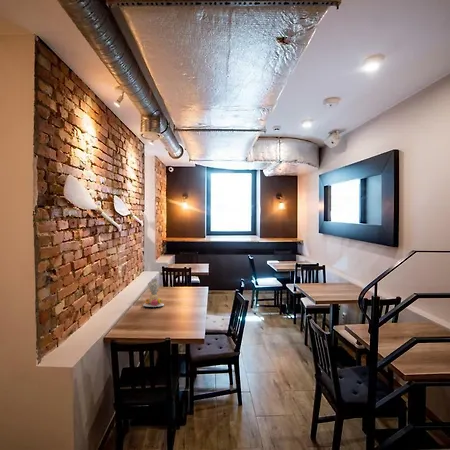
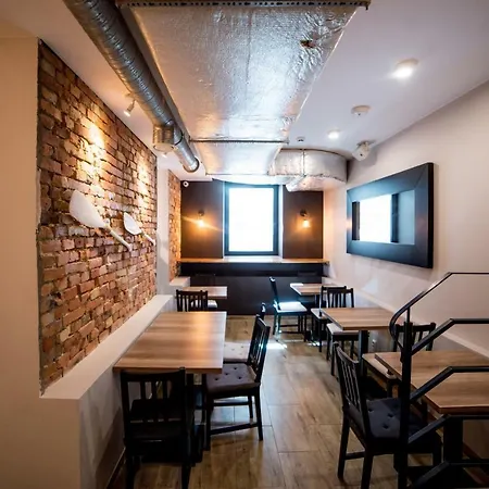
- succulent plant (153, 292)
